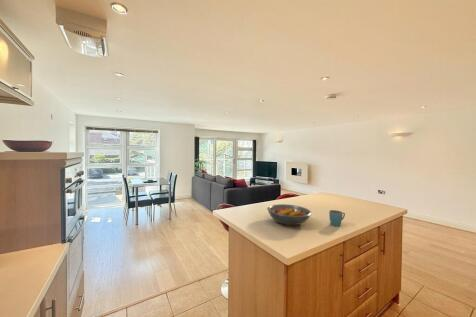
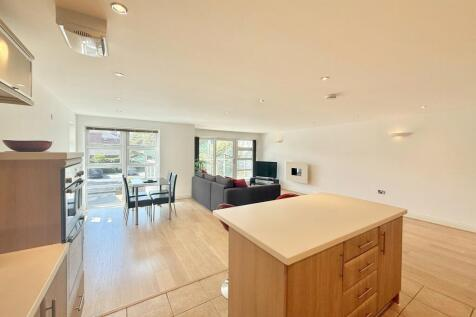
- mug (337, 217)
- fruit bowl (288, 214)
